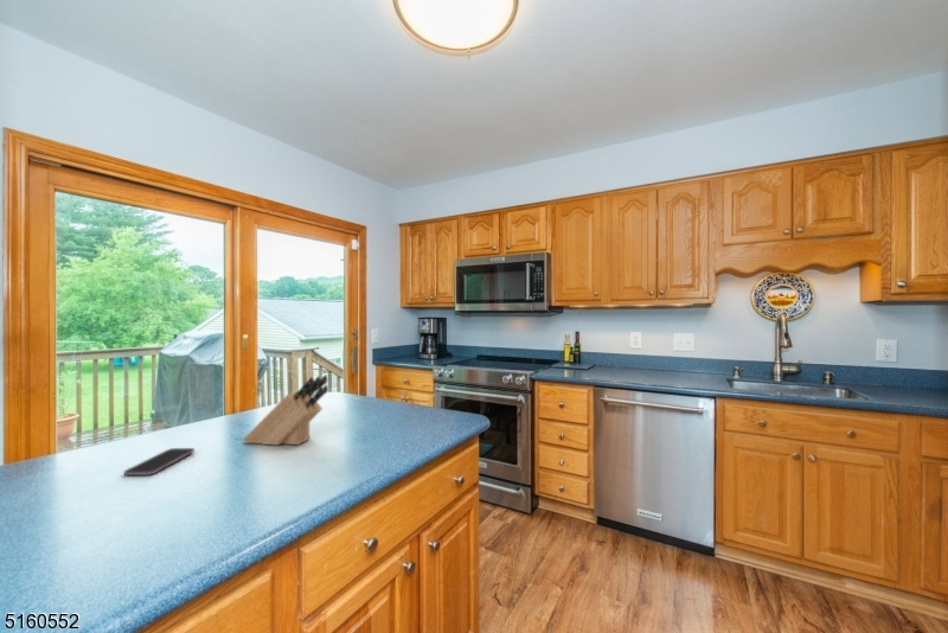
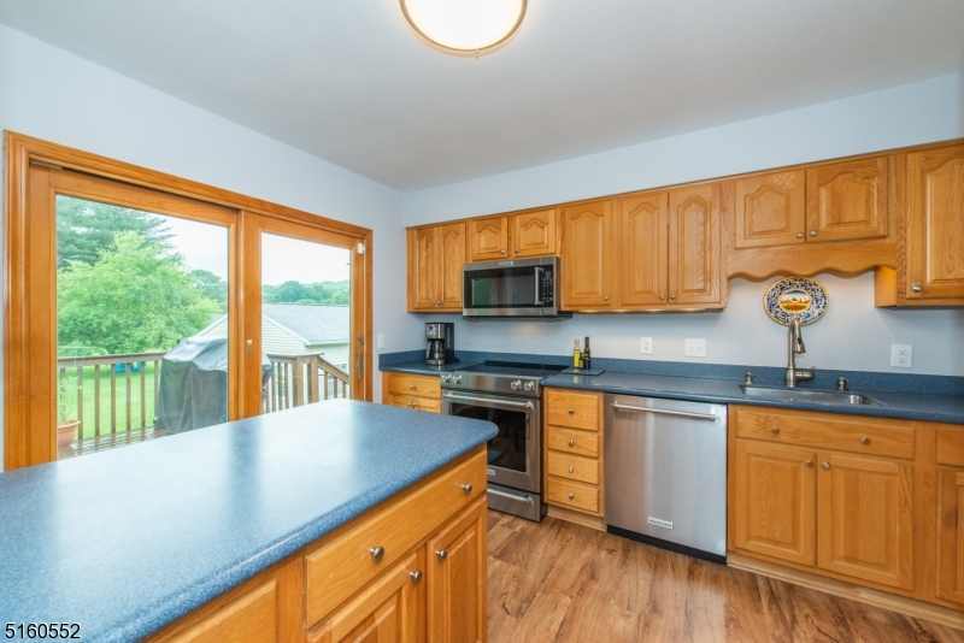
- smartphone (161, 460)
- knife block (288, 407)
